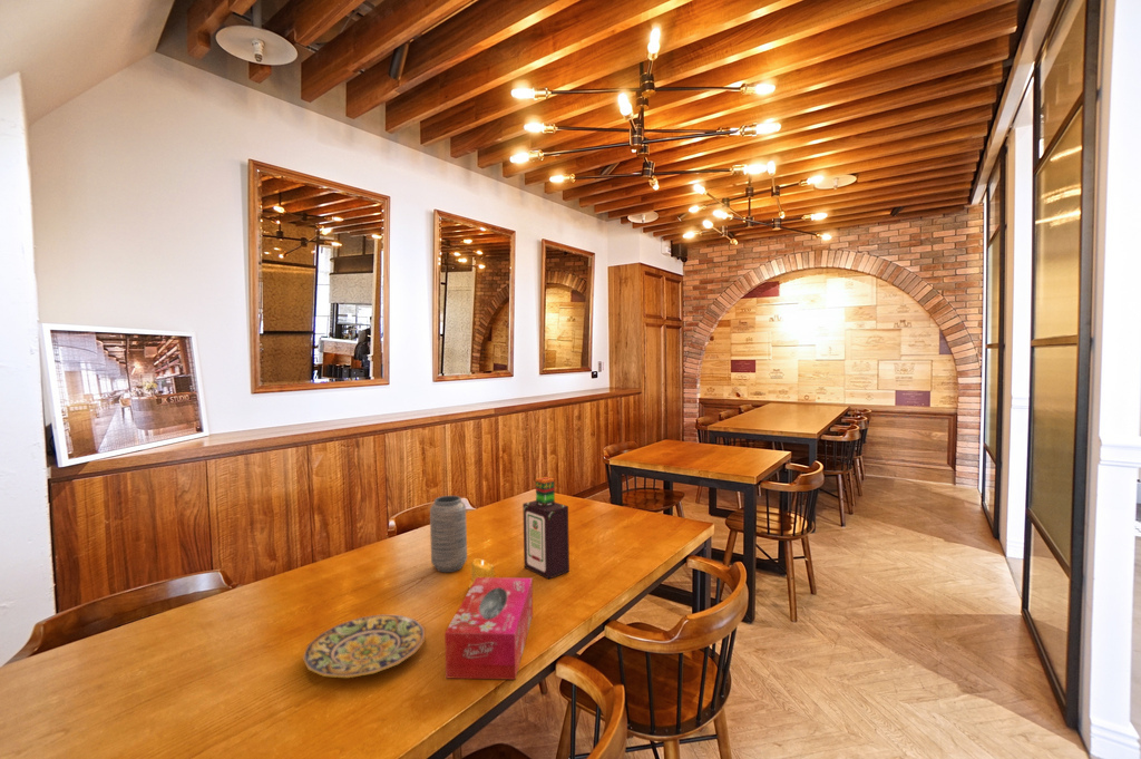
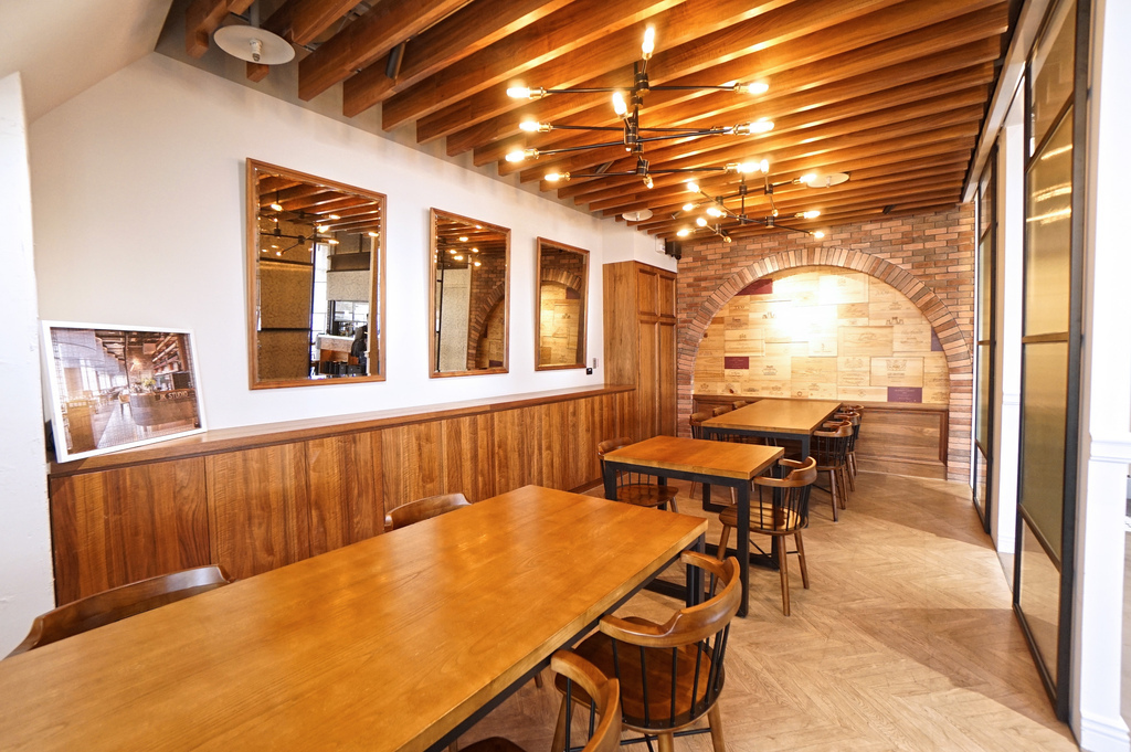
- bottle (545, 524)
- vase (448, 533)
- candle (484, 572)
- plate (367, 648)
- tissue box (494, 622)
